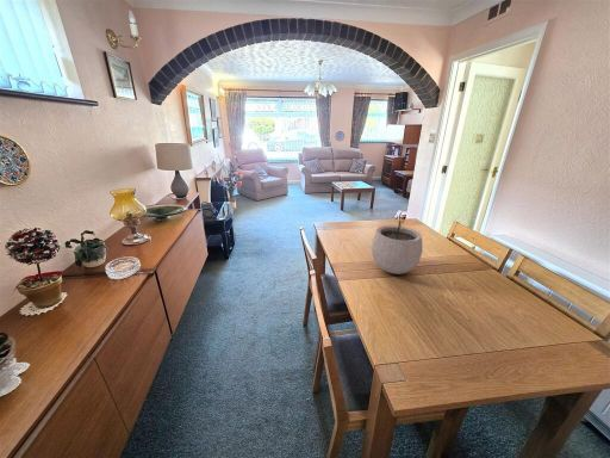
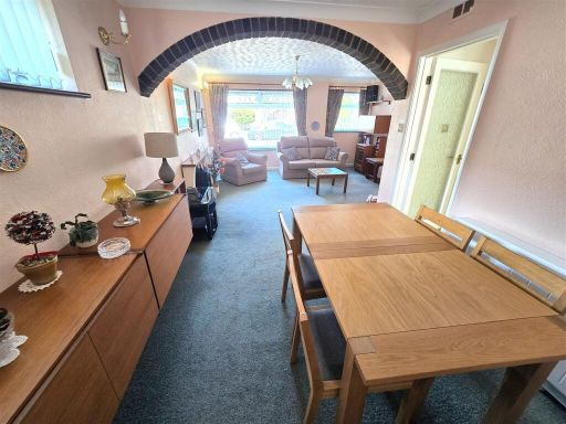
- plant pot (397, 243)
